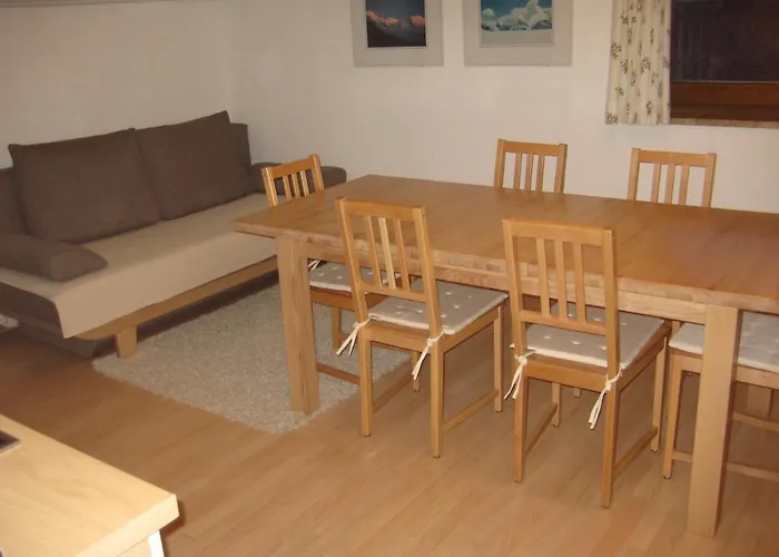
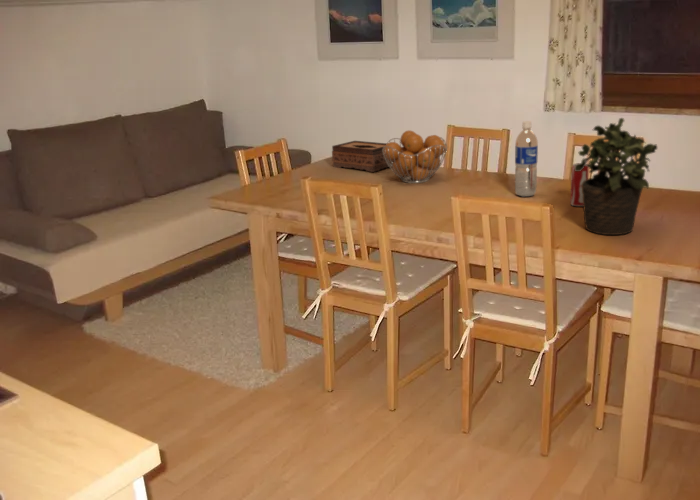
+ fruit basket (414, 156)
+ water bottle (526, 158)
+ tissue box (363, 155)
+ potted plant (615, 174)
+ beverage can (579, 184)
